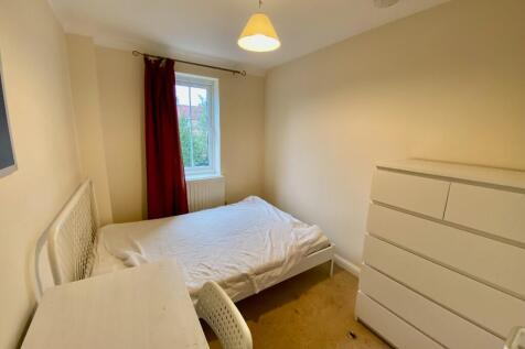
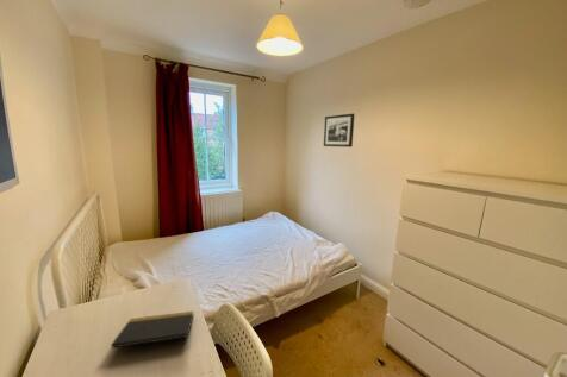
+ picture frame (337, 131)
+ notepad (157, 327)
